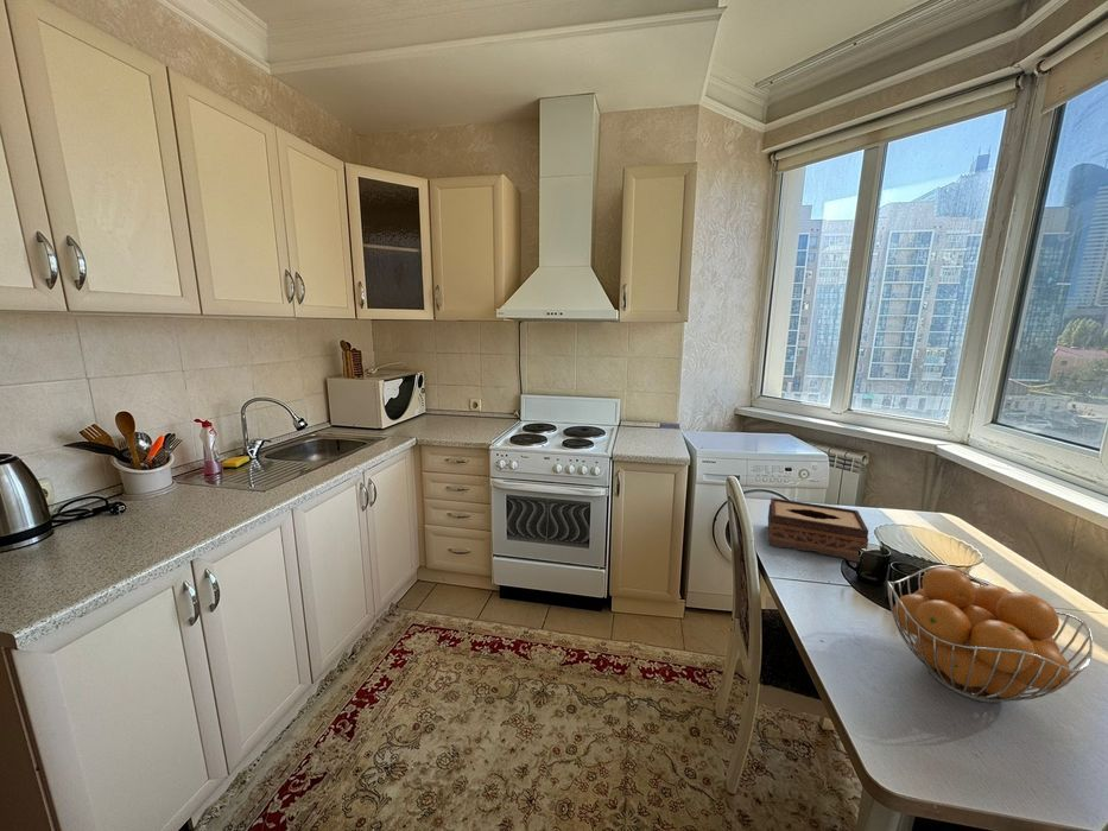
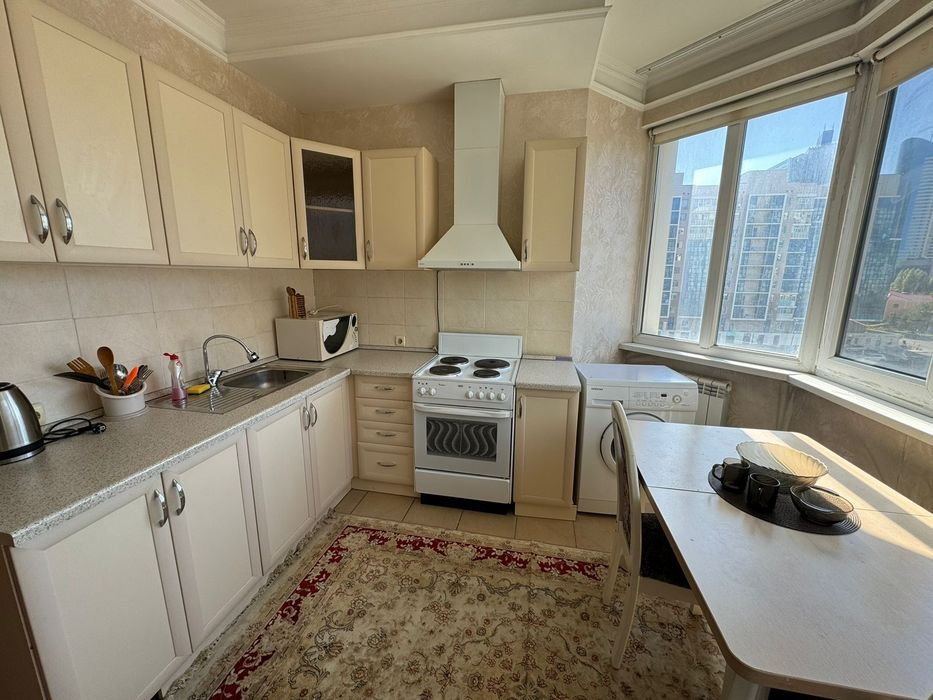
- fruit basket (974, 632)
- tissue box (813, 527)
